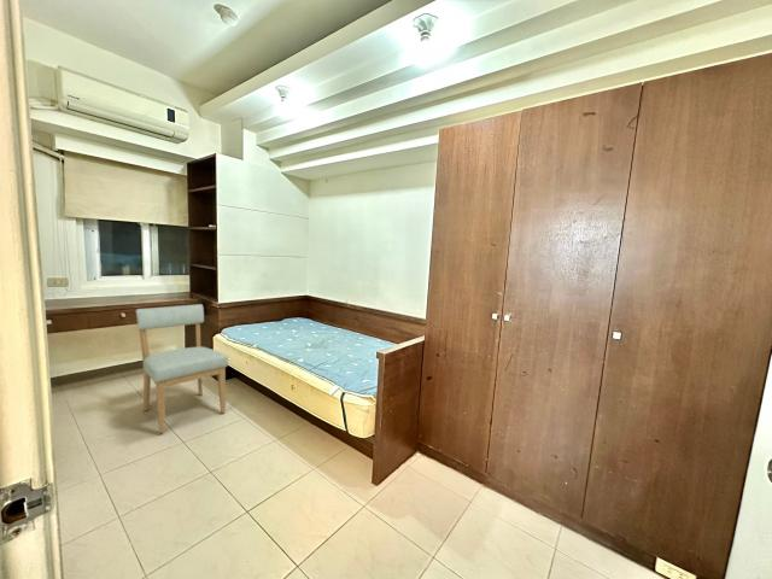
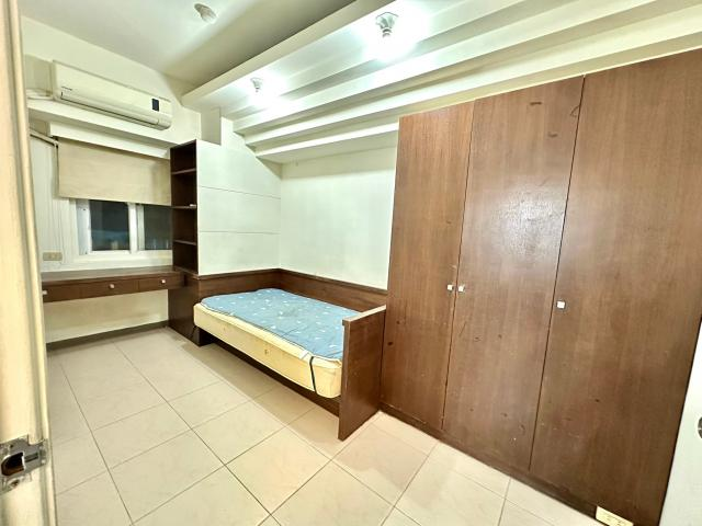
- chair (181, 361)
